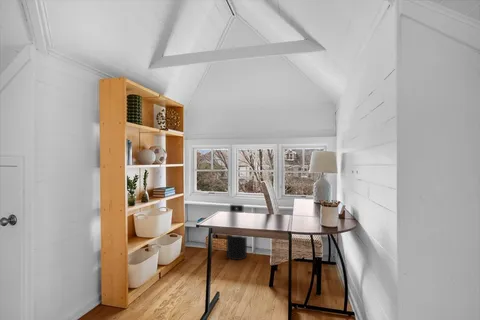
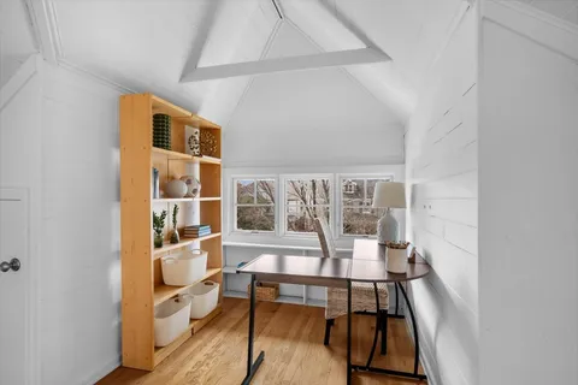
- trash can (236, 236)
